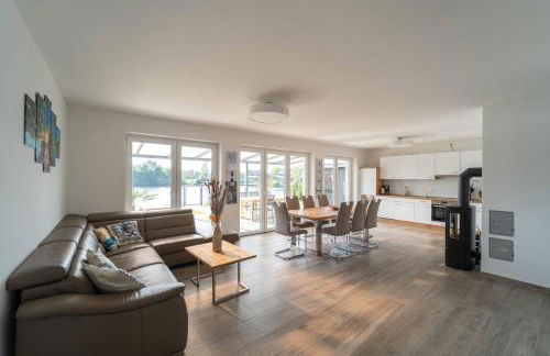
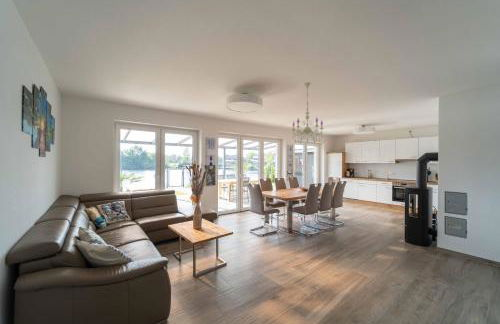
+ chandelier (307, 113)
